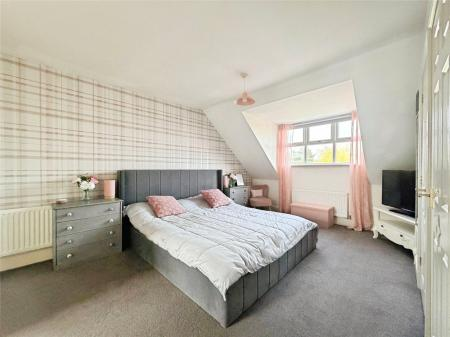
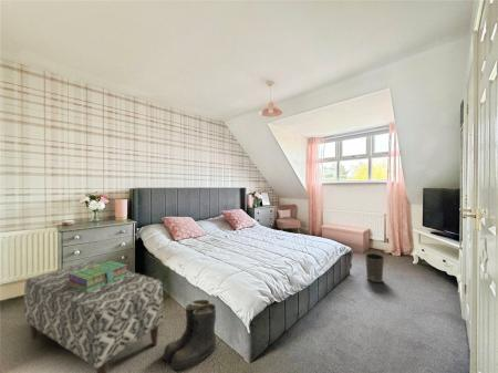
+ bench (93, 310)
+ waste basket (374, 268)
+ boots (190, 331)
+ stack of books (100, 273)
